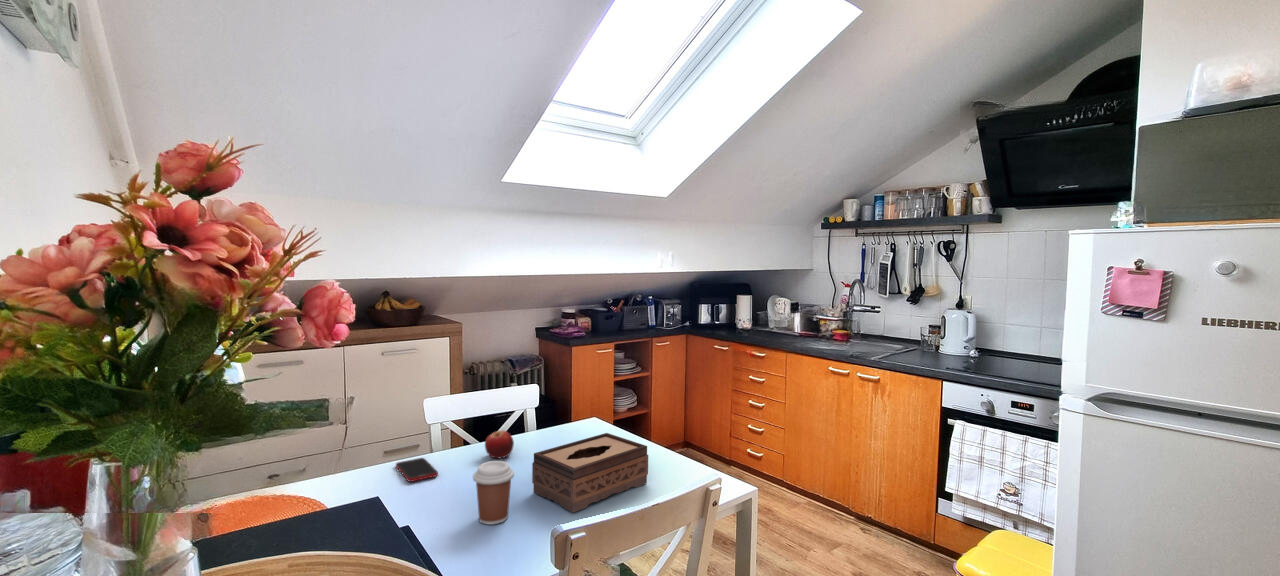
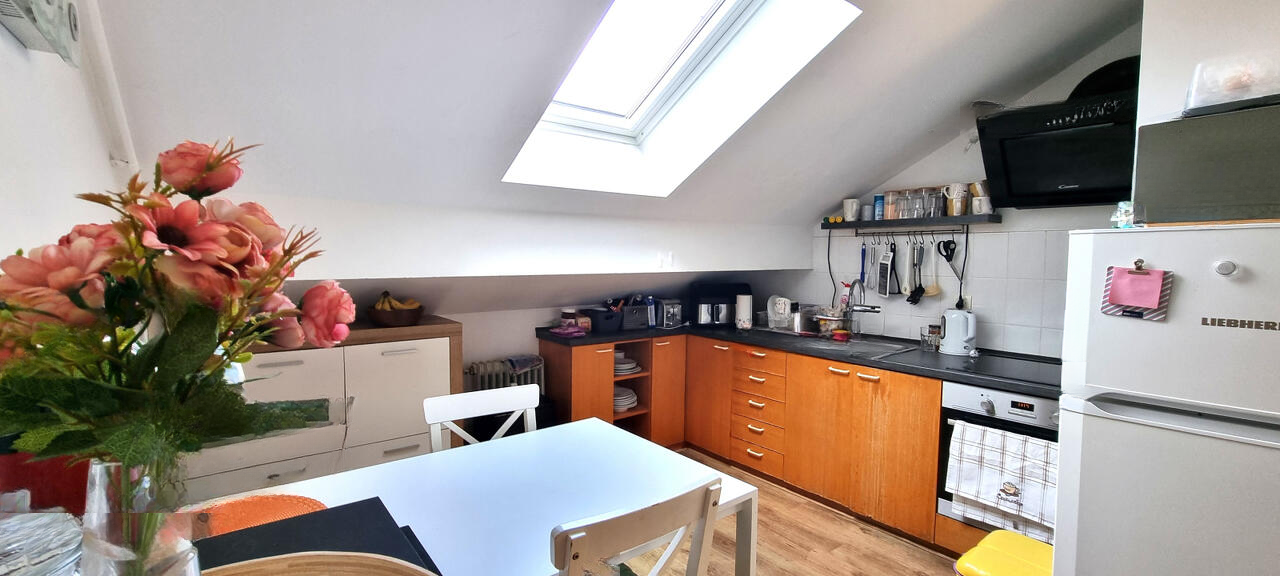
- tissue box (591, 468)
- fruit (499, 444)
- coffee cup (493, 491)
- cell phone (416, 469)
